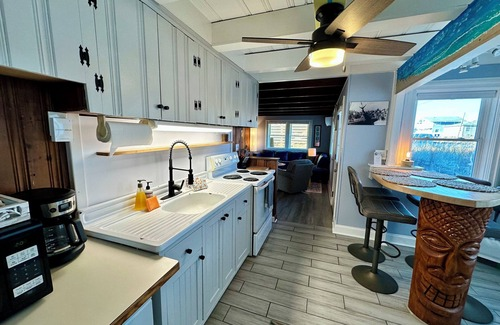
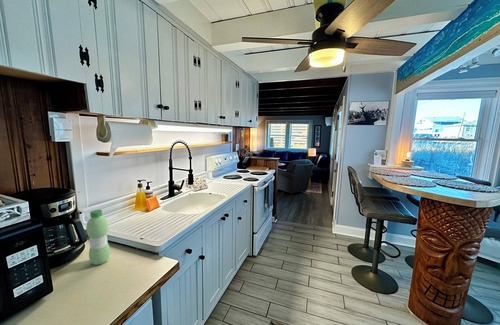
+ water bottle (98, 236)
